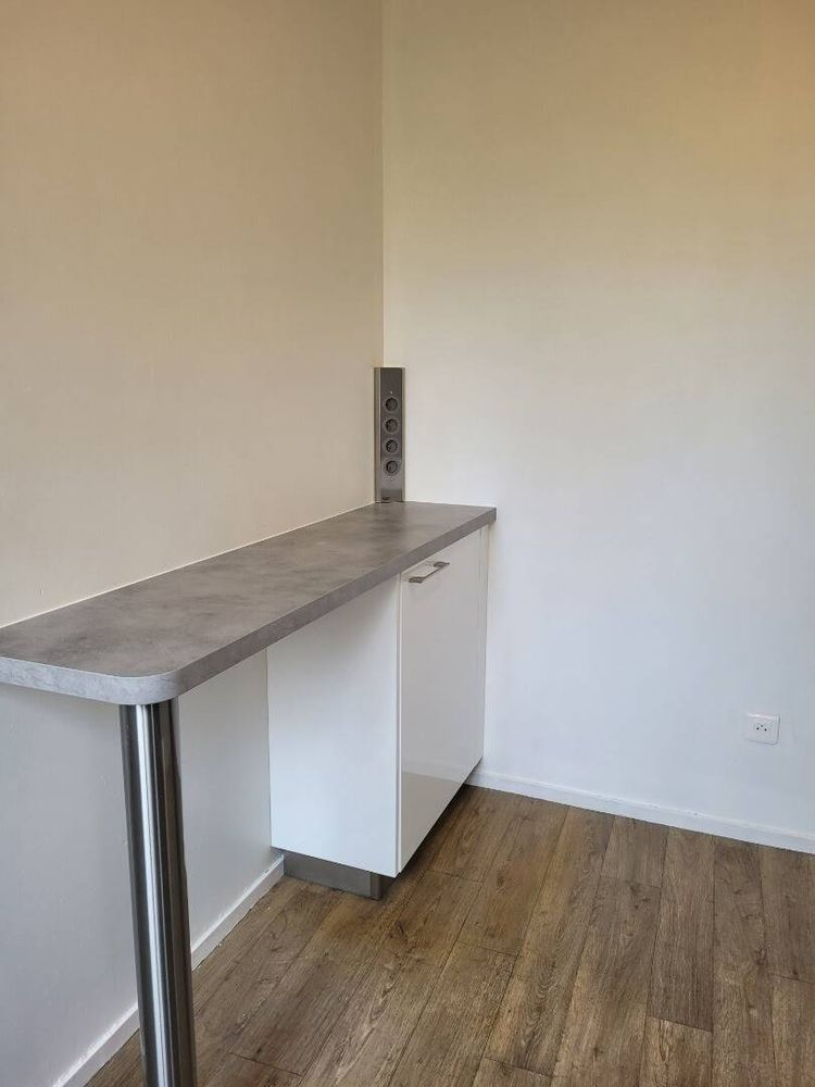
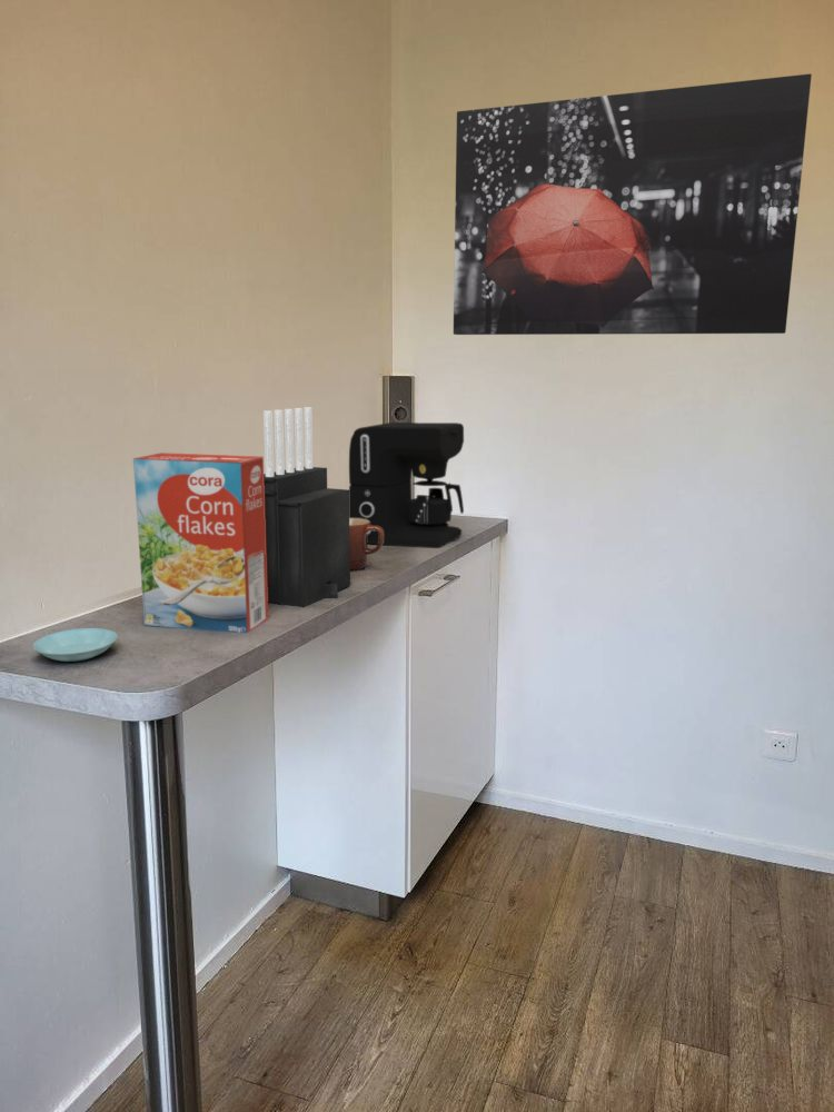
+ saucer (76, 646)
+ wall art (615, 218)
+ cereal box (202, 540)
+ coffee maker (410, 483)
+ mug (357, 545)
+ knife block (307, 504)
